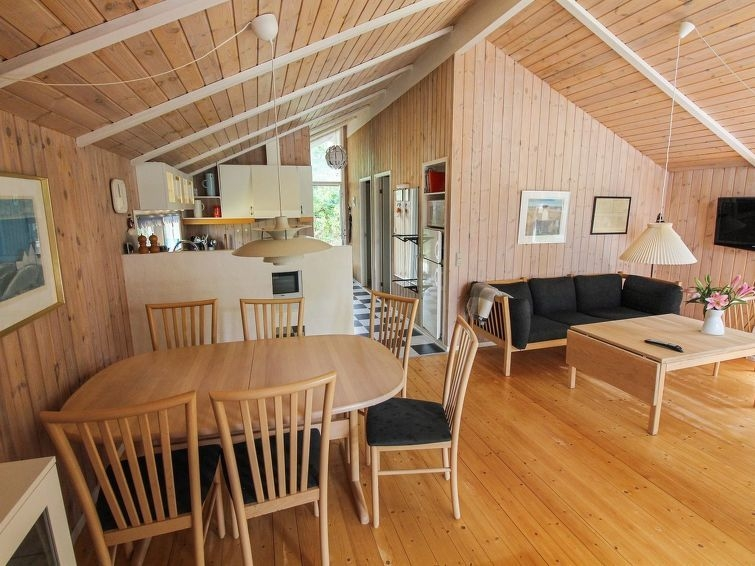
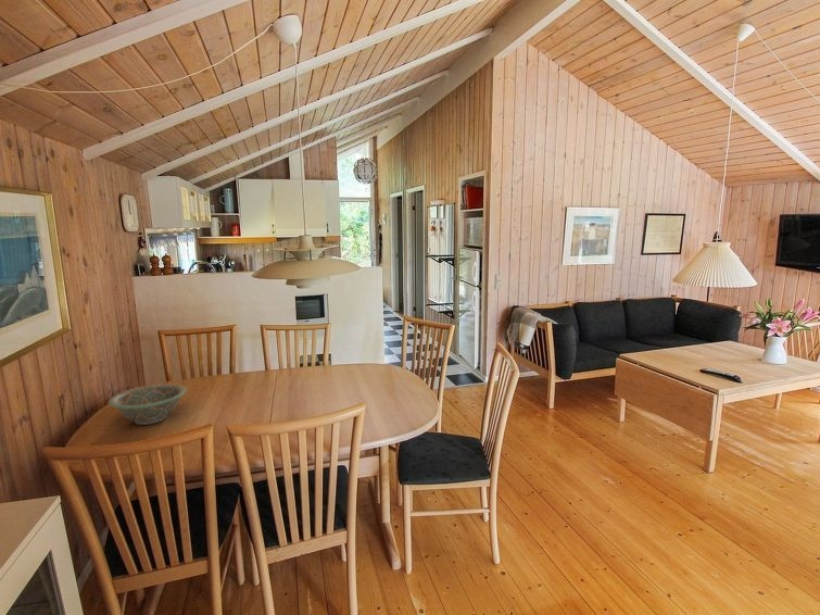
+ decorative bowl (150, 406)
